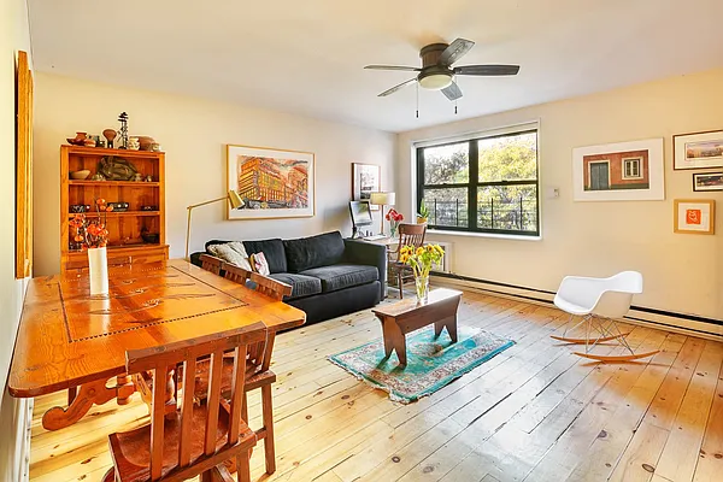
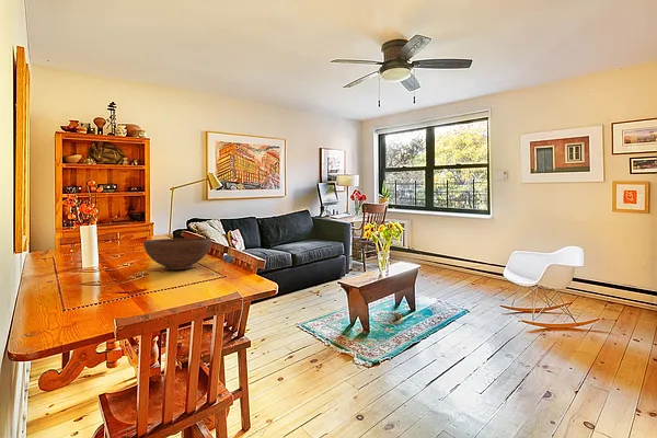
+ fruit bowl (178, 254)
